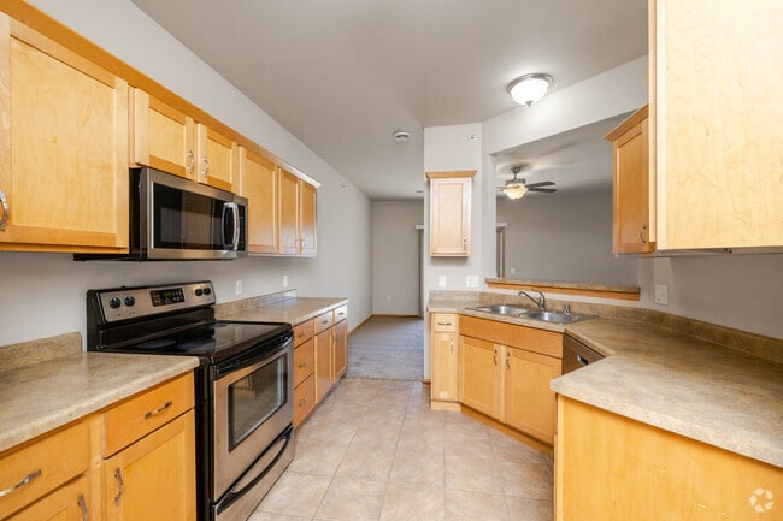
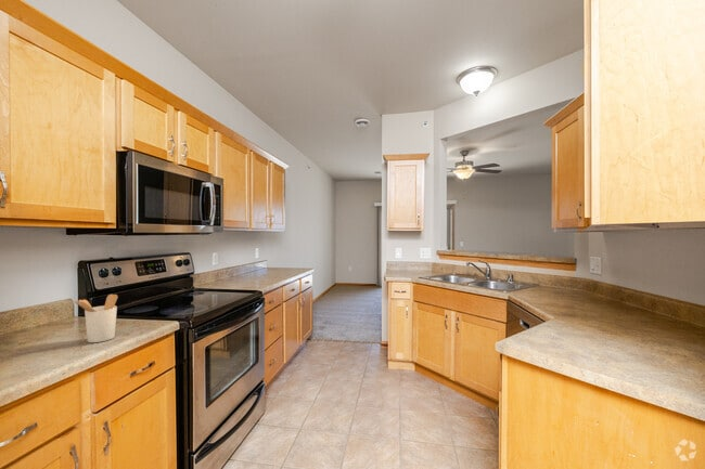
+ utensil holder (94, 317)
